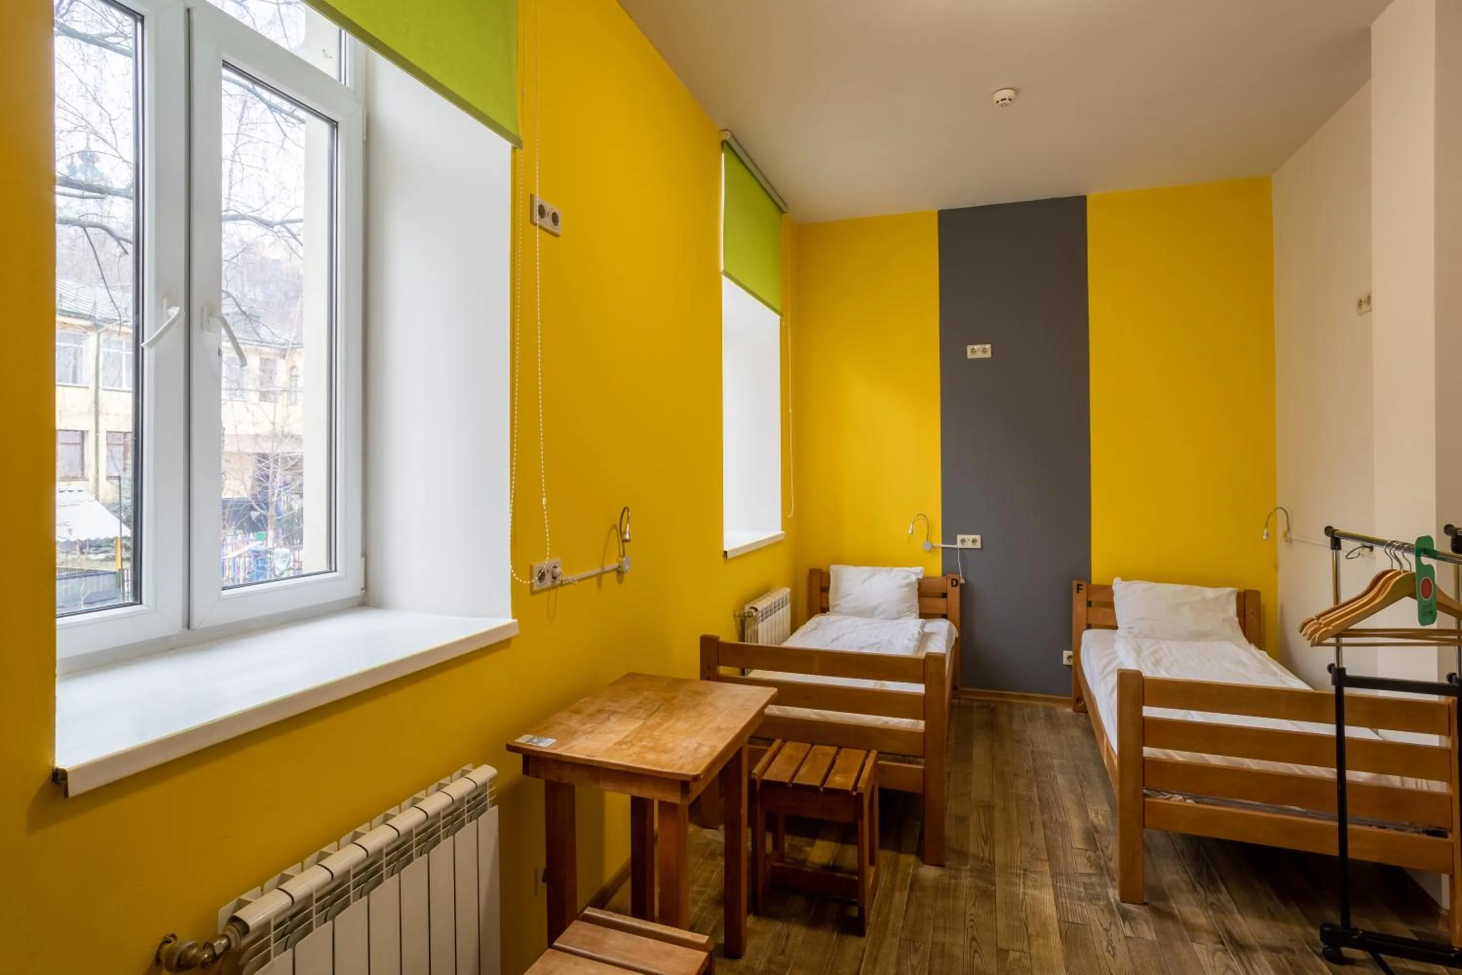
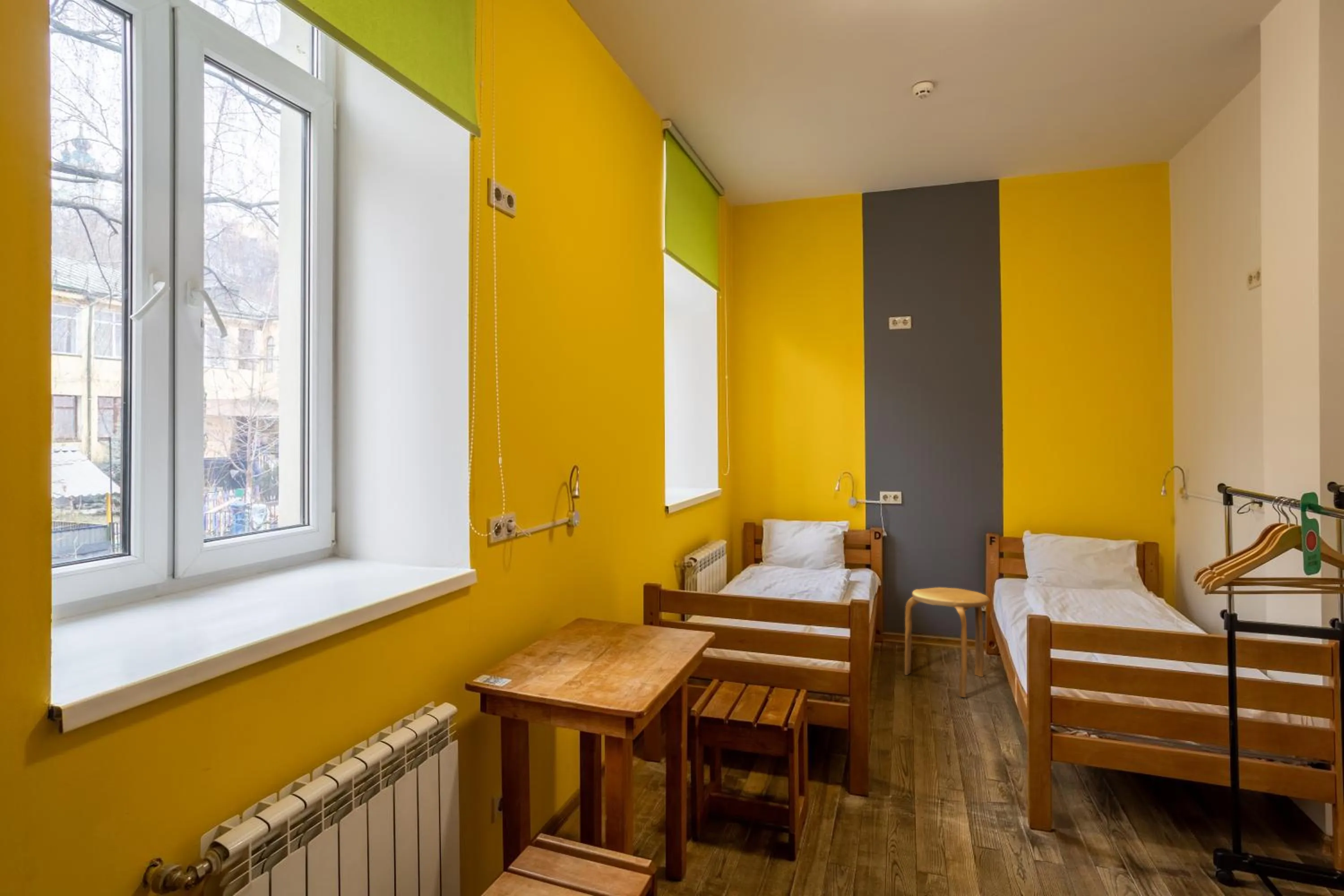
+ stool (961, 636)
